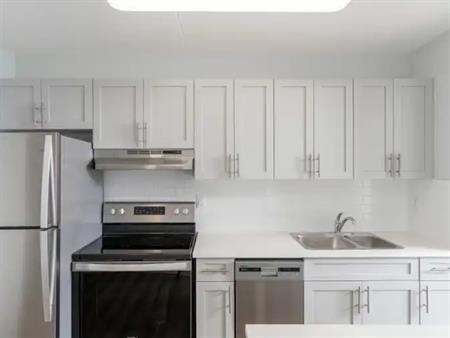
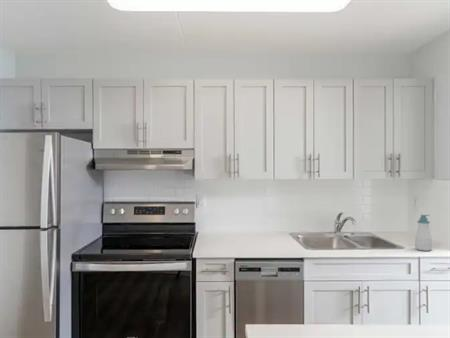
+ soap bottle (423, 232)
